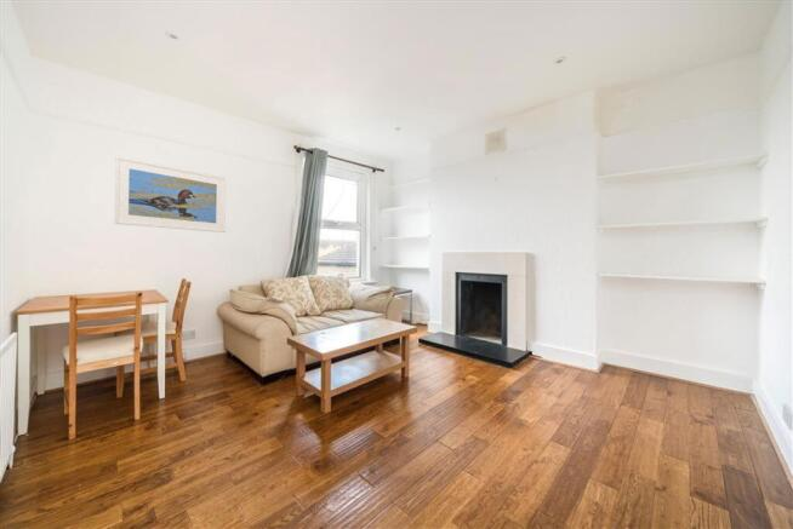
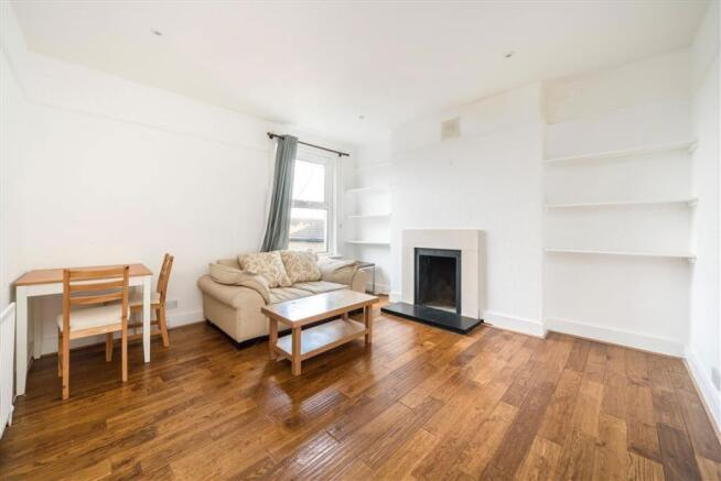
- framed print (176, 197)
